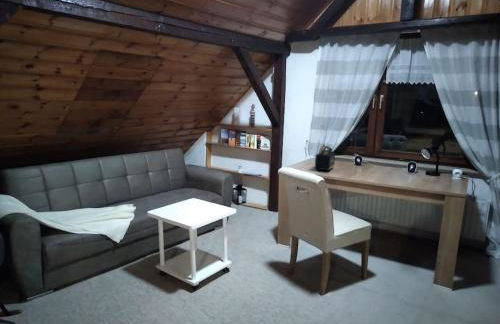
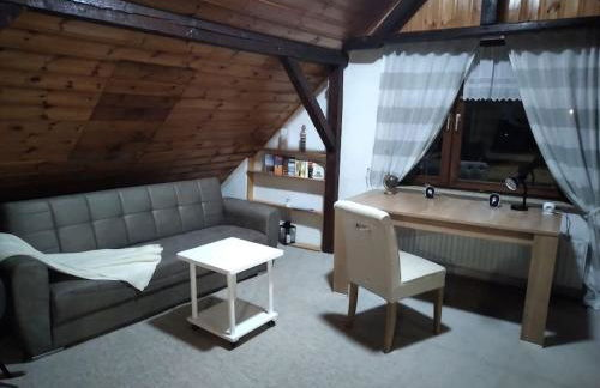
- speaker (325, 161)
